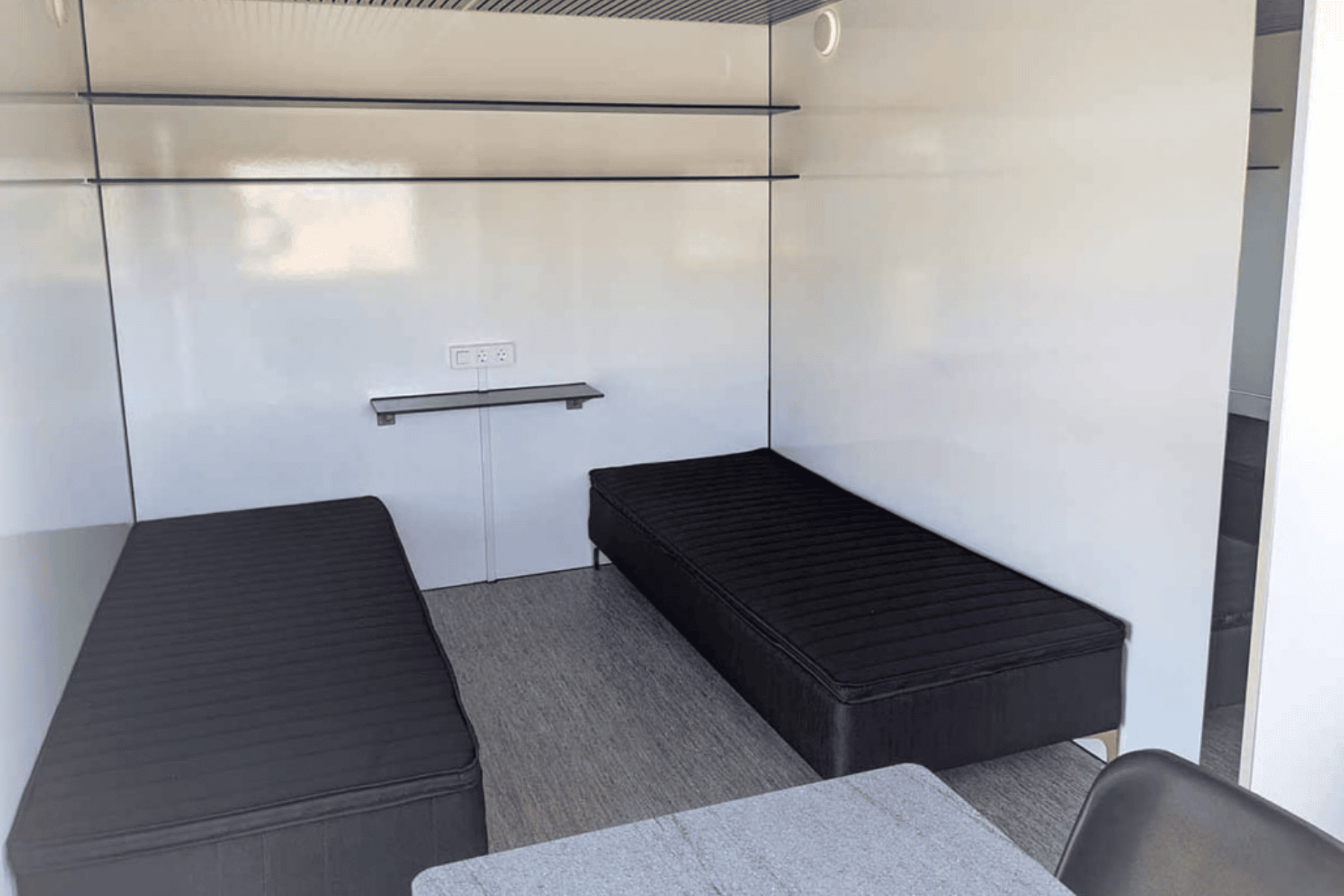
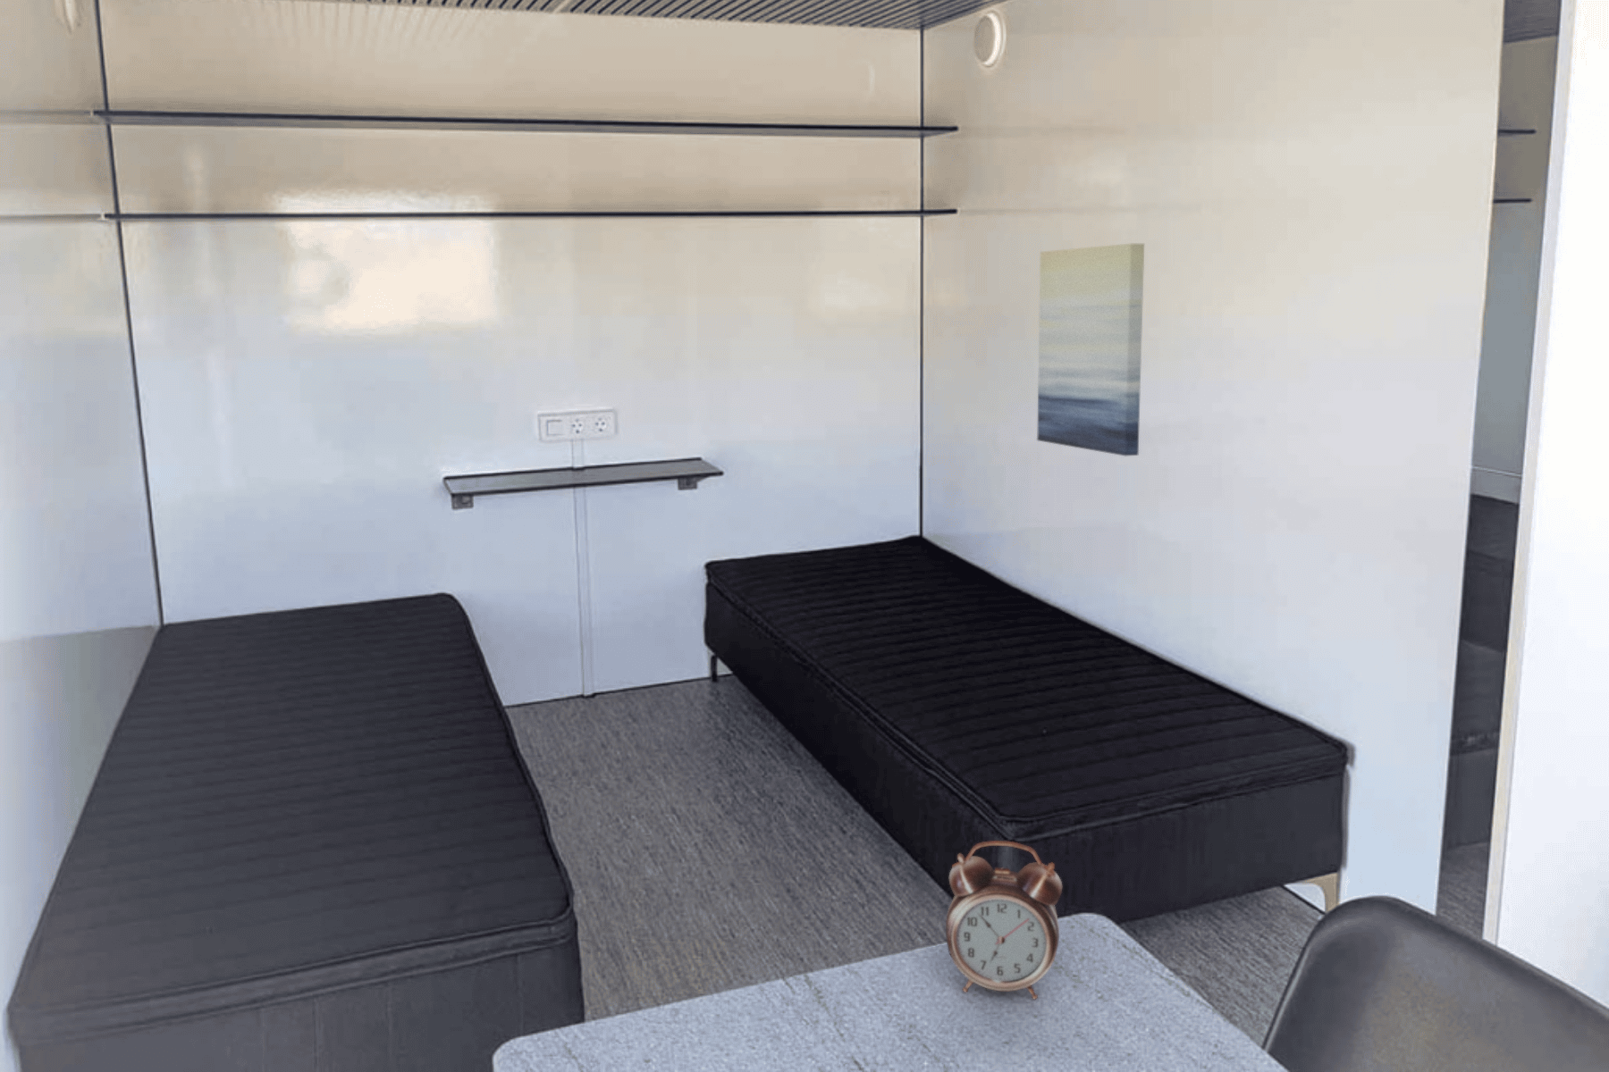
+ alarm clock (1003, 915)
+ wall art (1087, 348)
